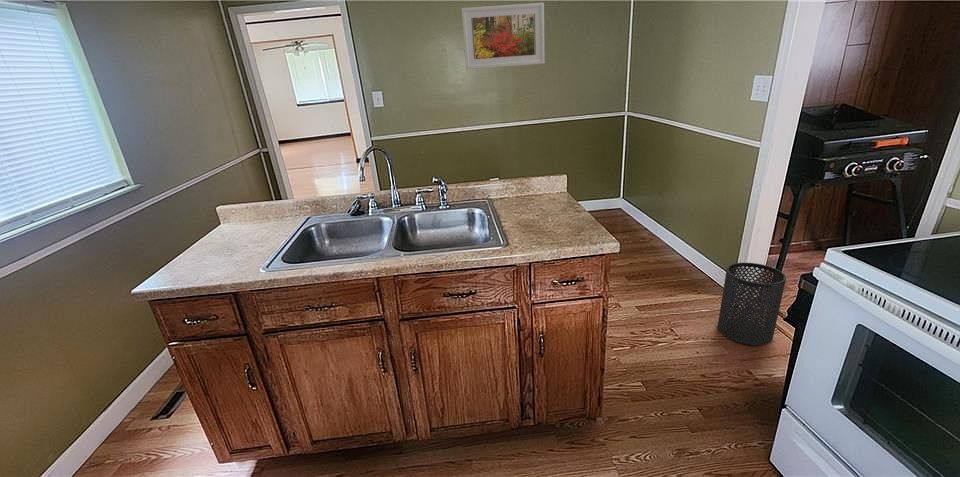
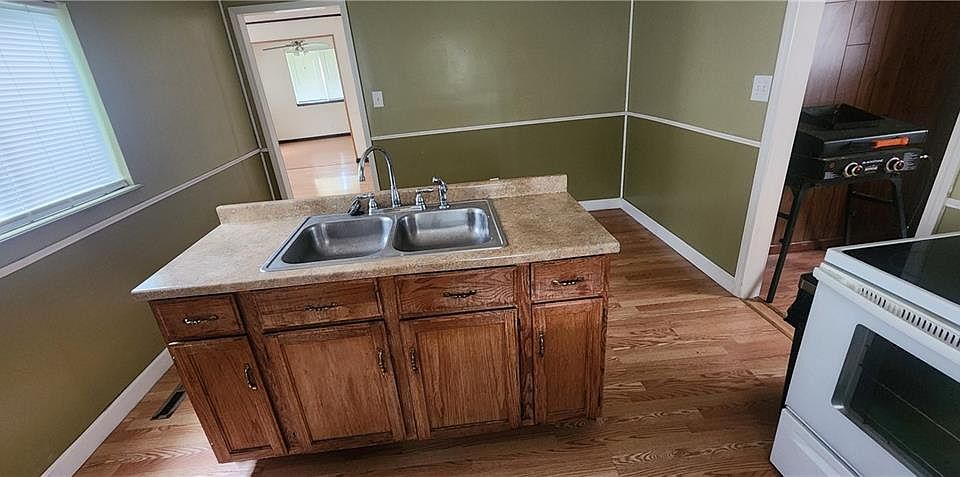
- trash can (749, 303)
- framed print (504, 36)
